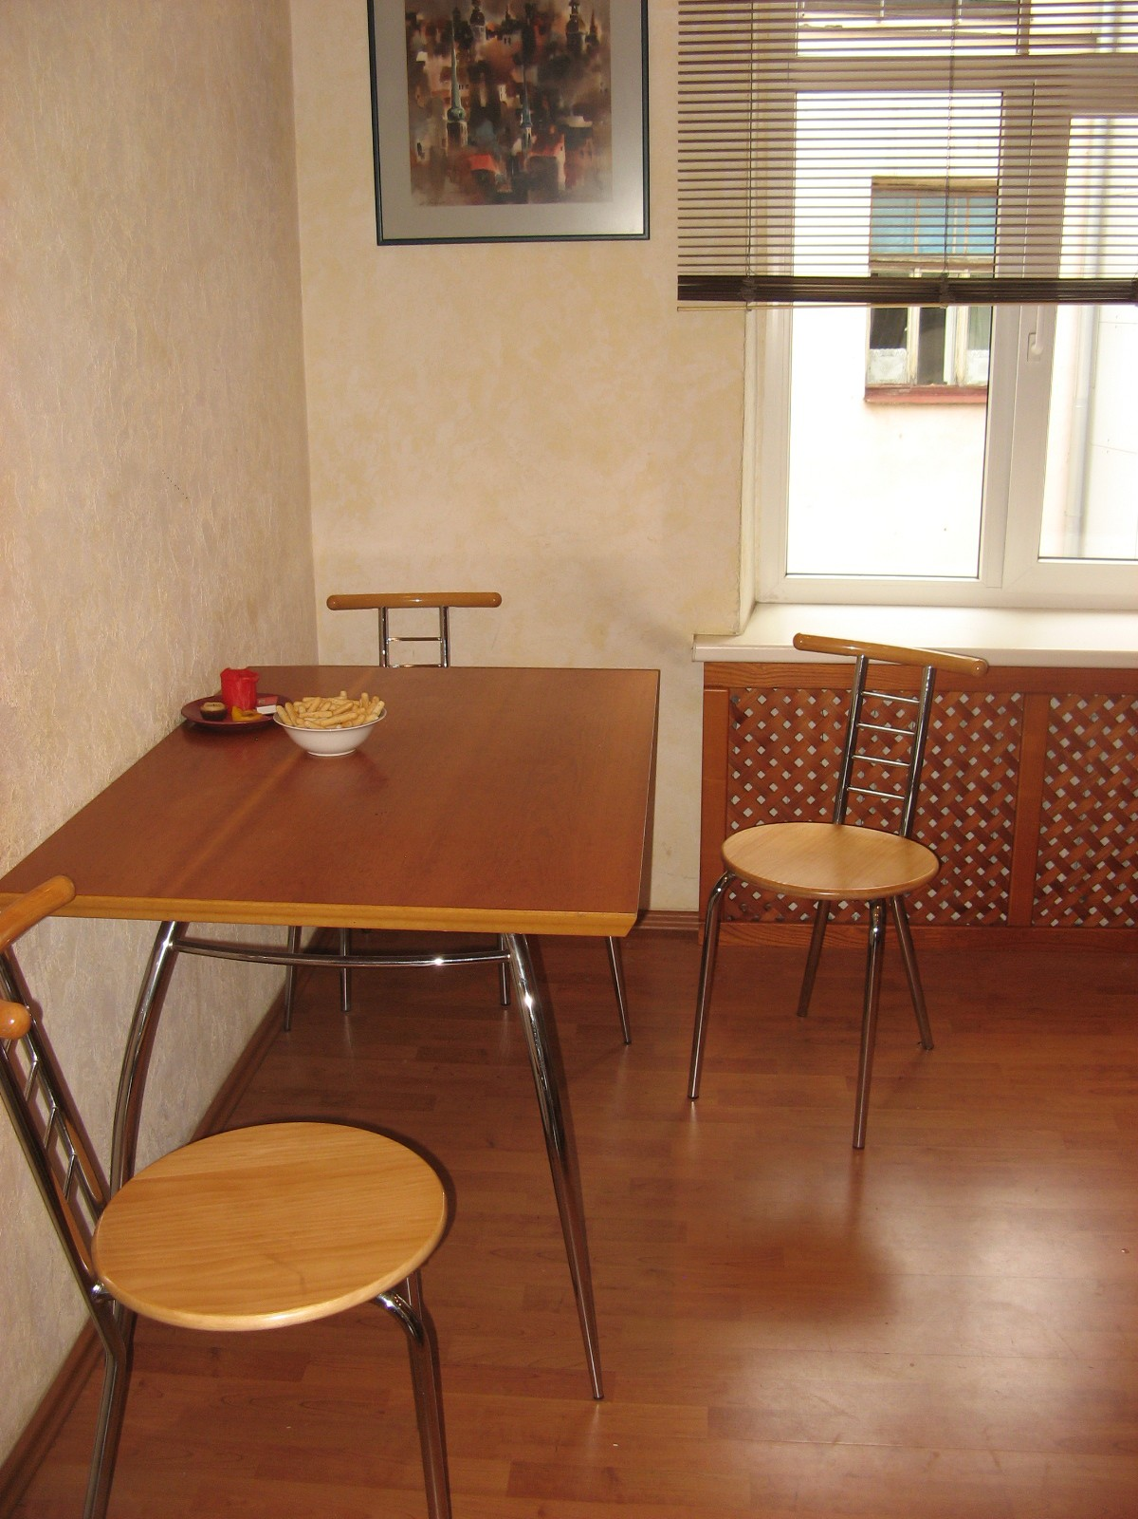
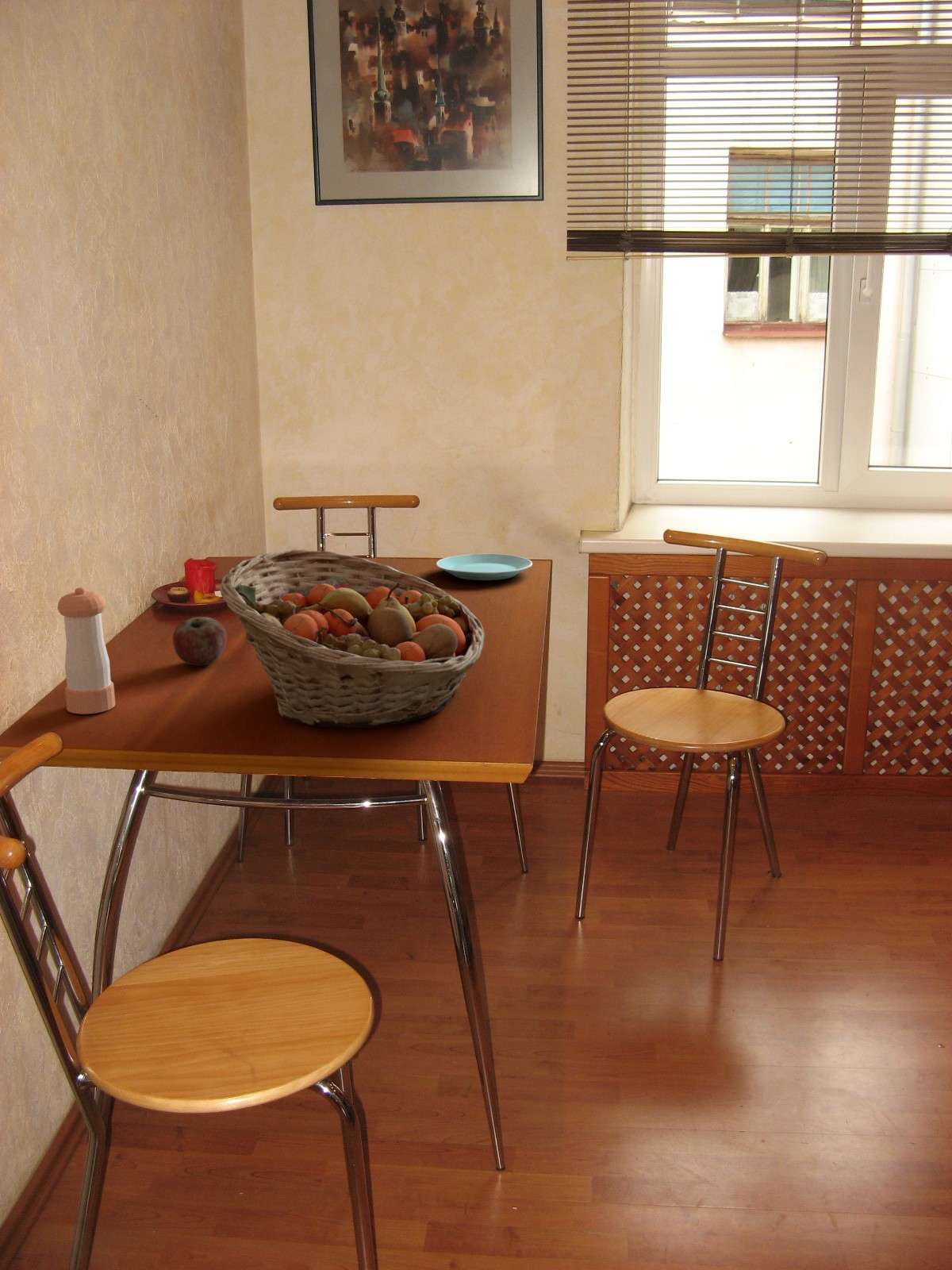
+ plate (484, 568)
+ apple (199, 641)
+ pepper shaker (86, 648)
+ fruit basket (358, 629)
